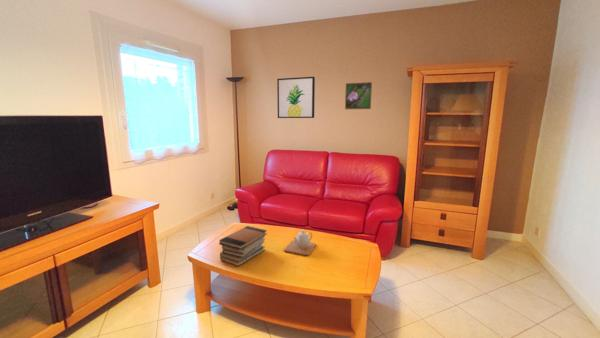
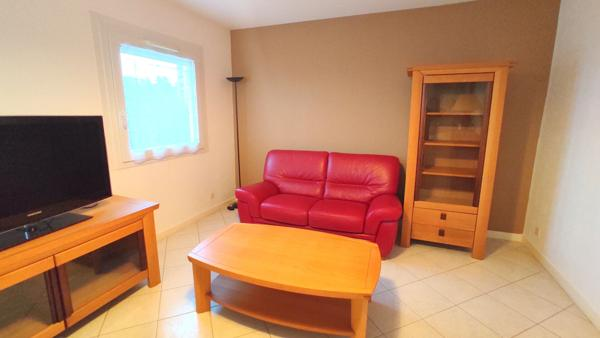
- teapot (300, 238)
- book stack (244, 244)
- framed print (358, 96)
- wall art (295, 98)
